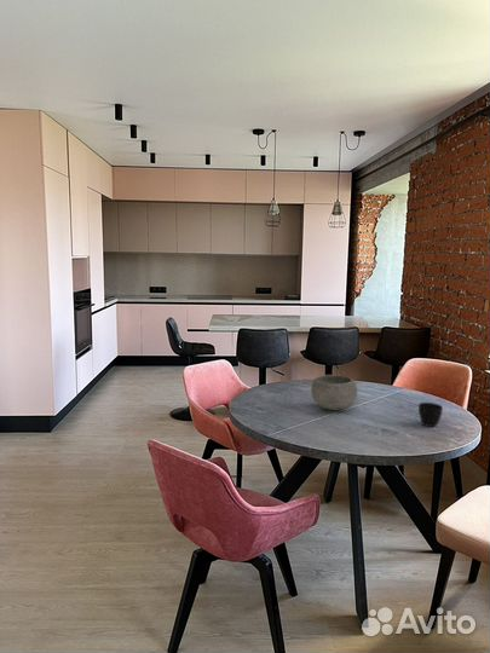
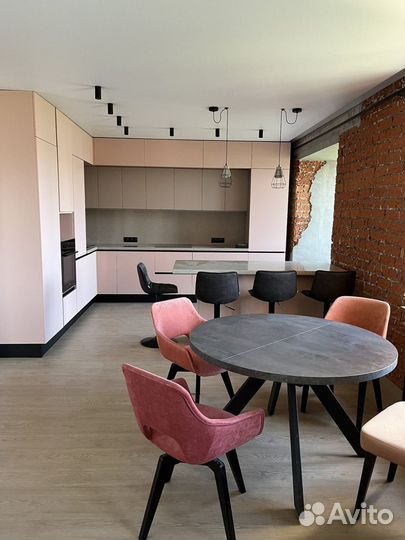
- bowl (334, 393)
- cup (428, 415)
